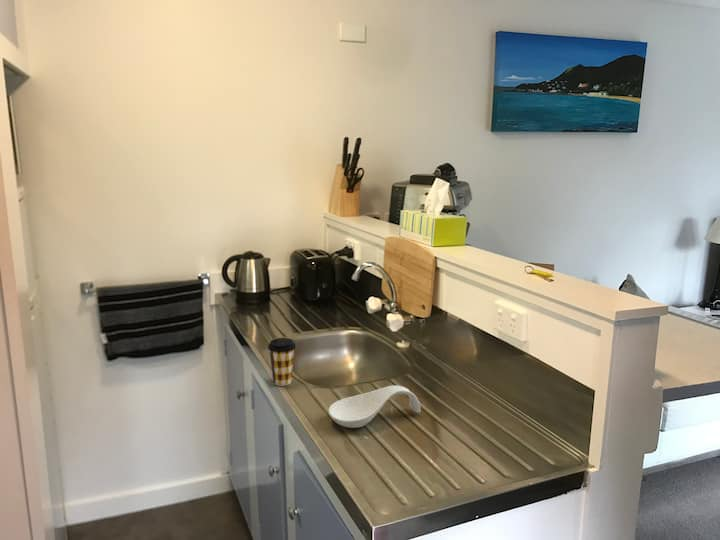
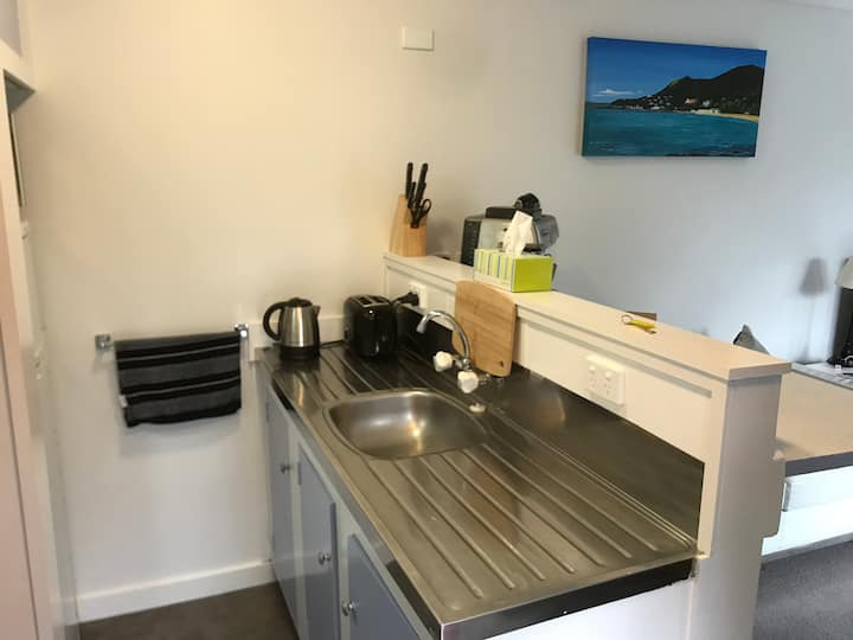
- coffee cup (282, 362)
- spoon rest (374, 404)
